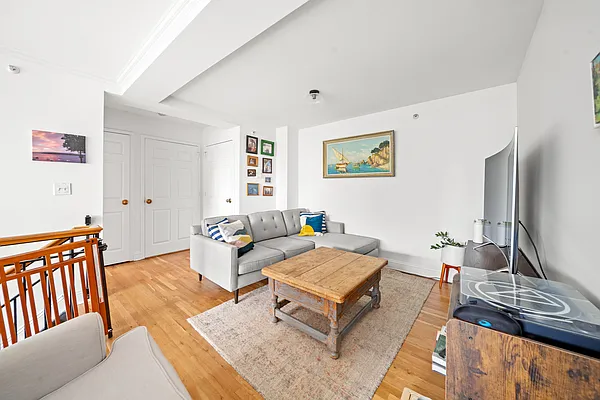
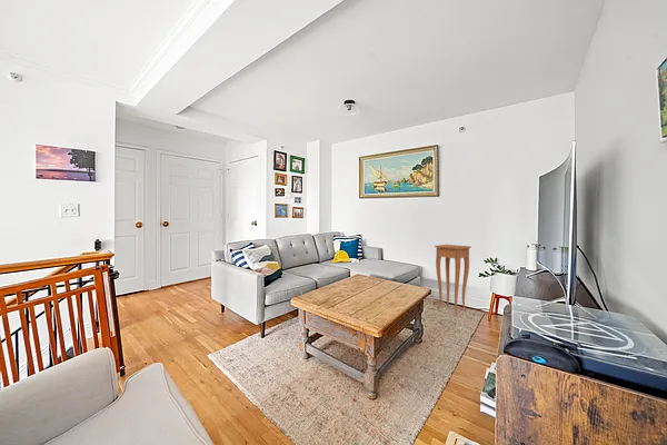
+ side table (455, 277)
